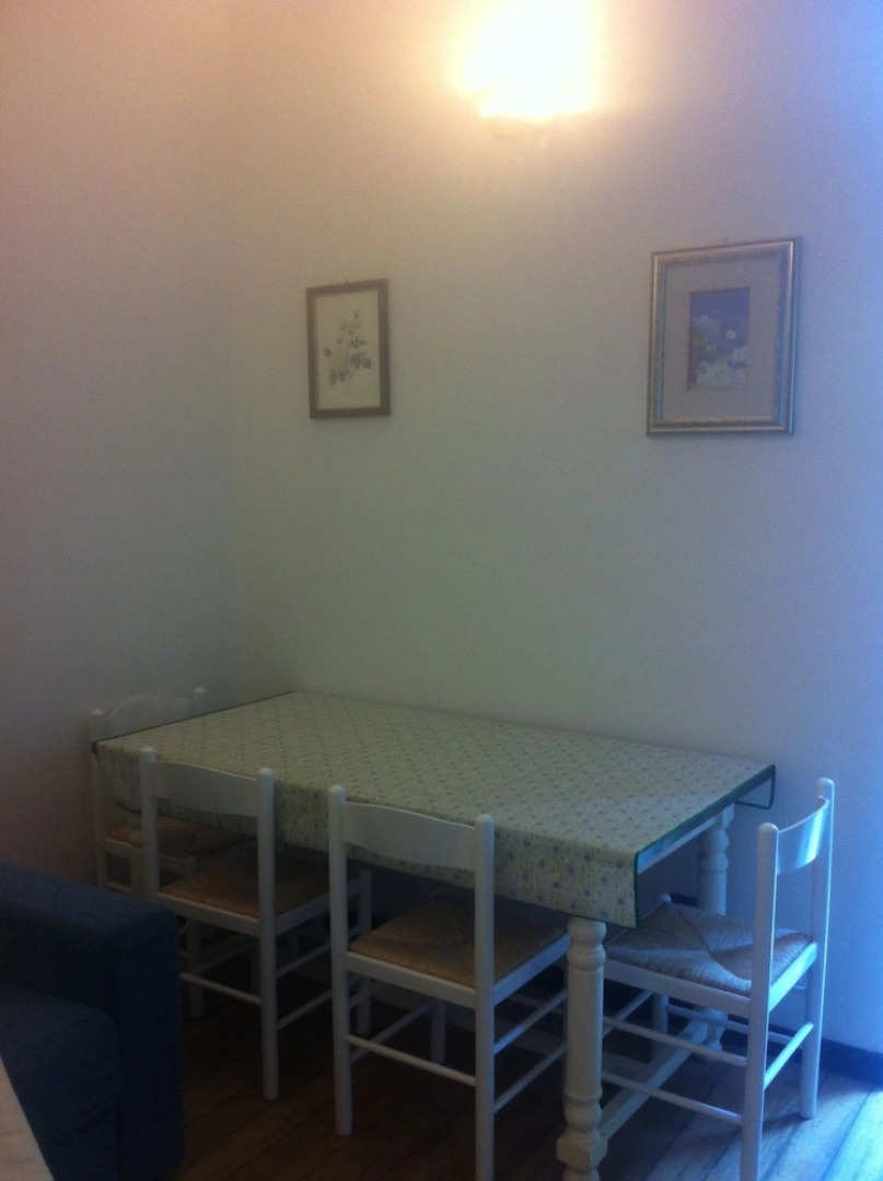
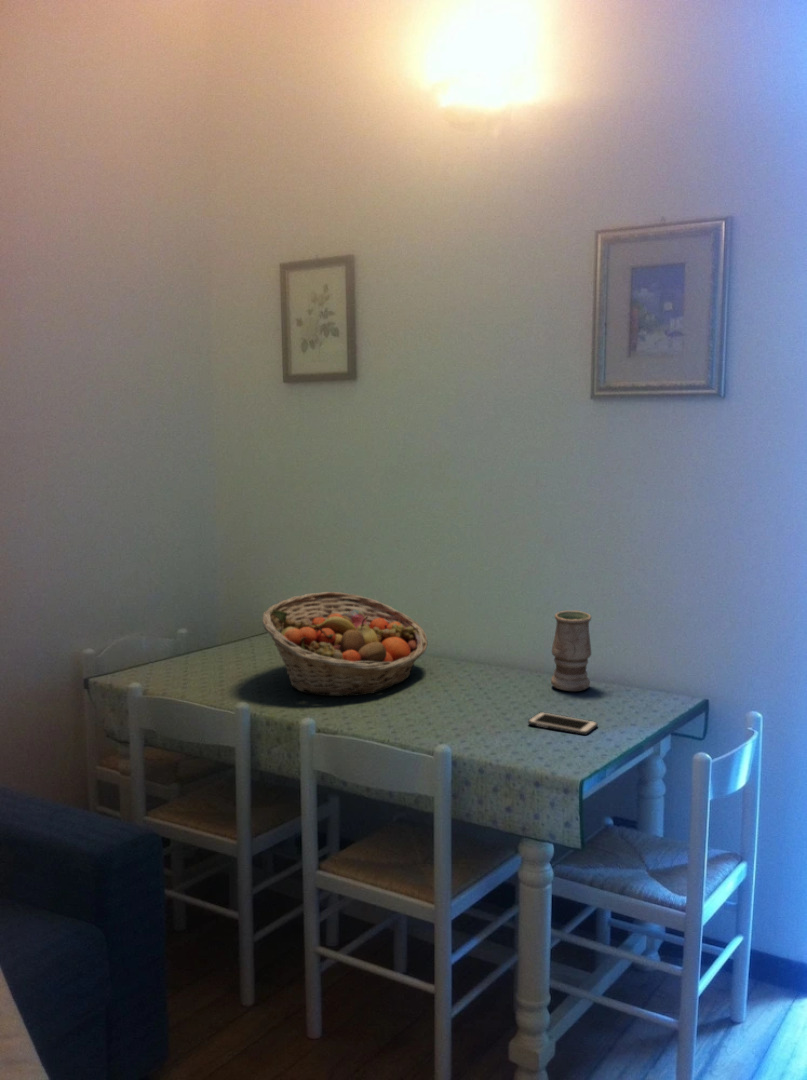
+ vase (571, 650)
+ fruit basket (346, 641)
+ cell phone (562, 723)
